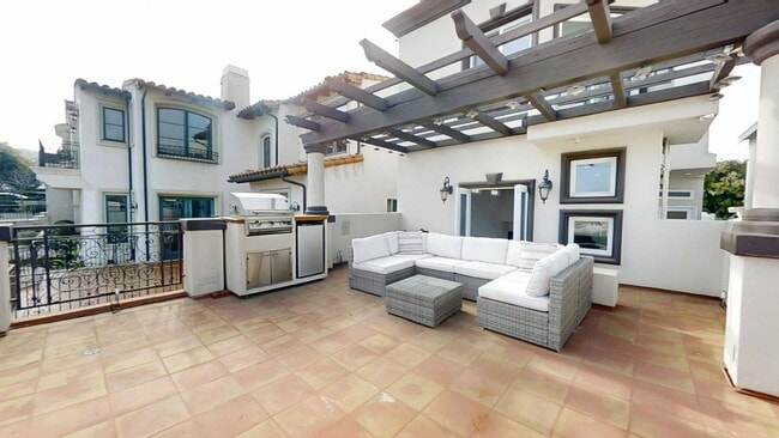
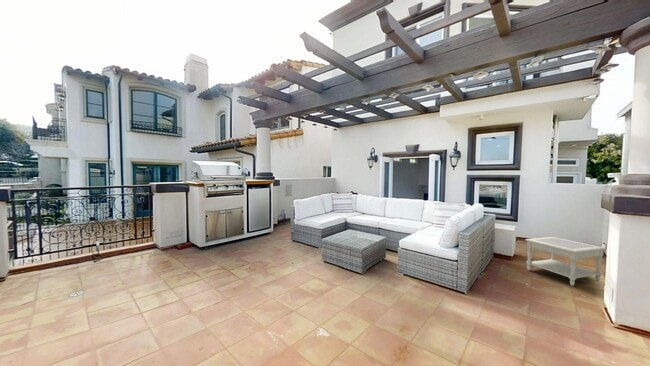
+ side table (560, 261)
